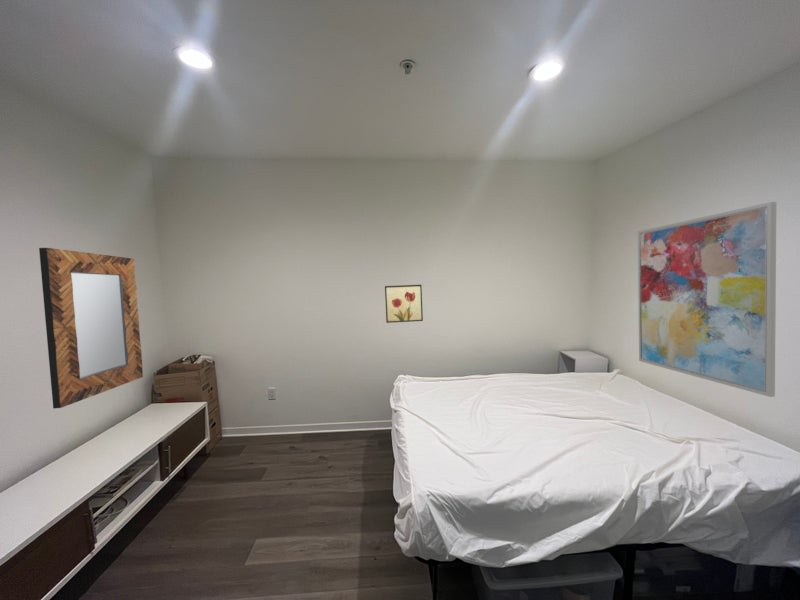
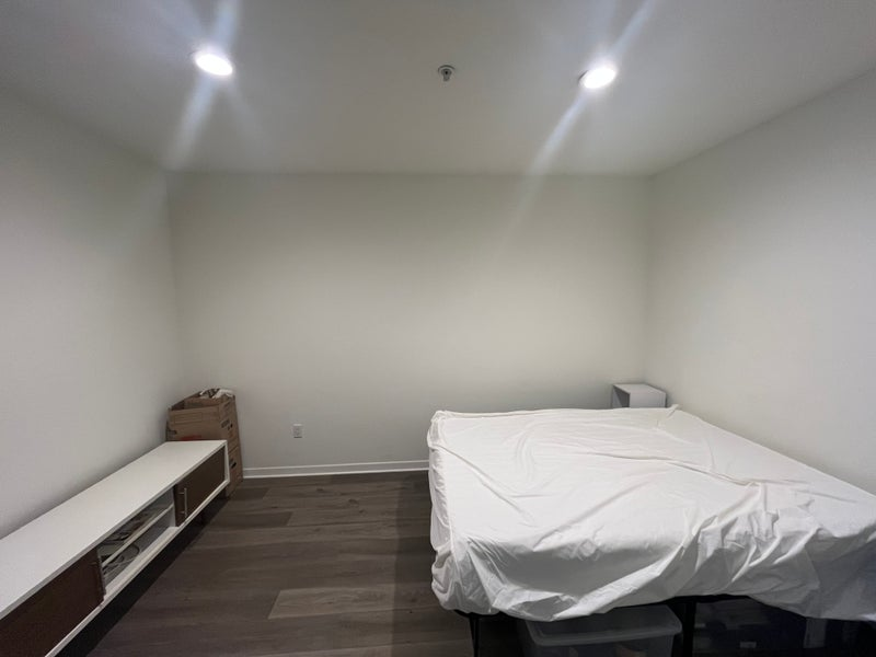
- wall art (693, 298)
- home mirror (99, 322)
- wall art (403, 303)
